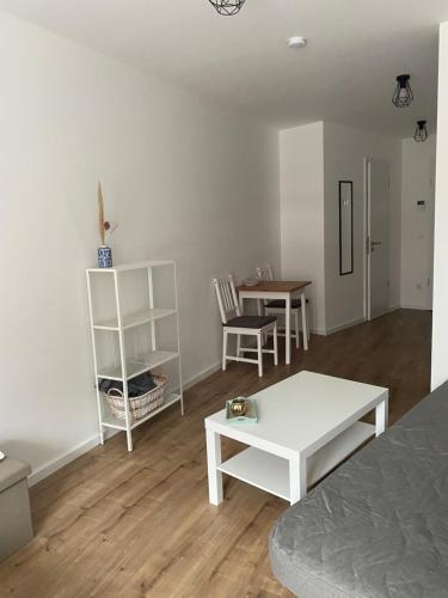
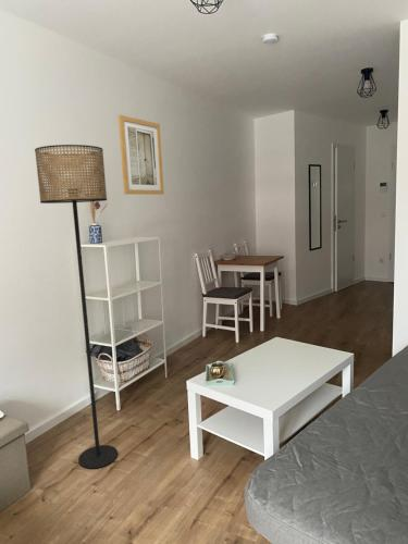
+ wall art (143, 157)
+ floor lamp (84, 311)
